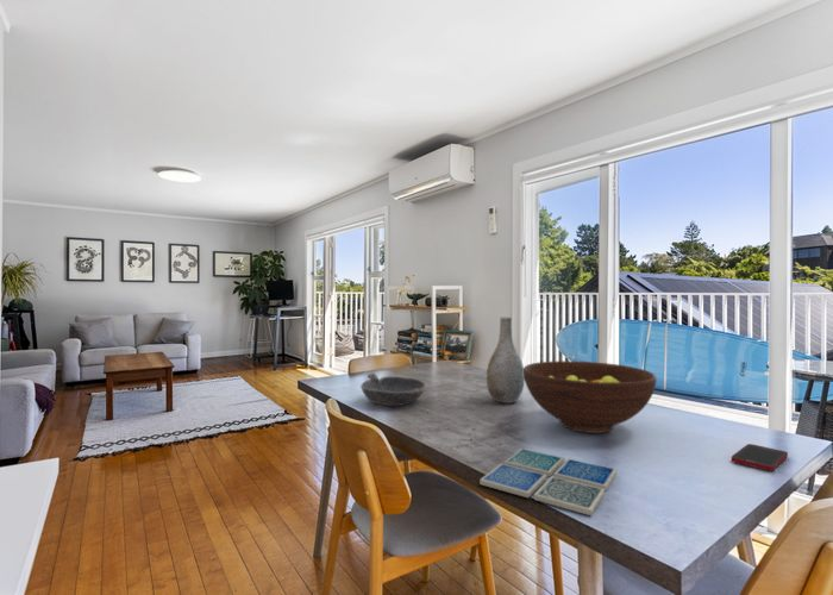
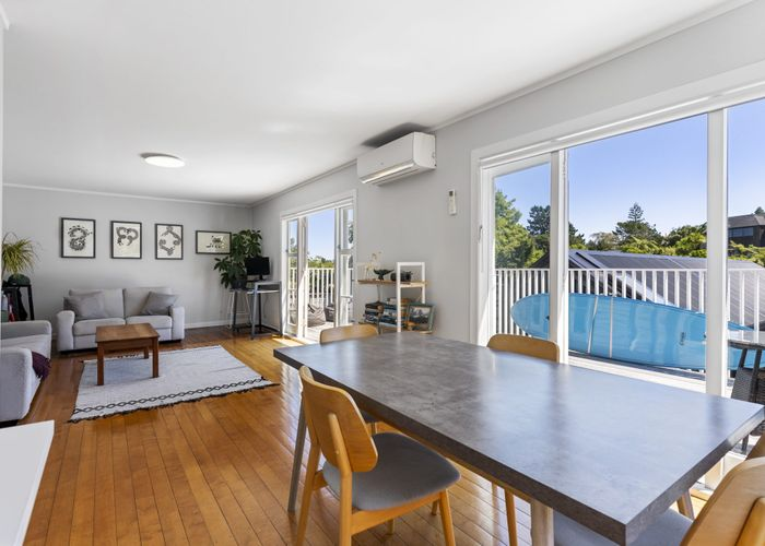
- cell phone (759, 456)
- bowl (392, 389)
- drink coaster (550, 475)
- fruit bowl (585, 399)
- vase (505, 358)
